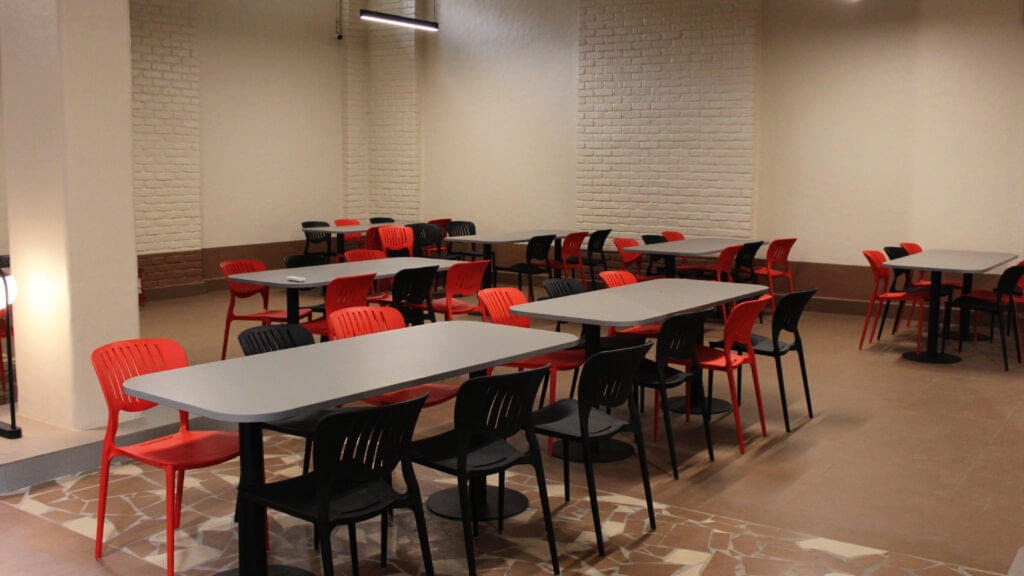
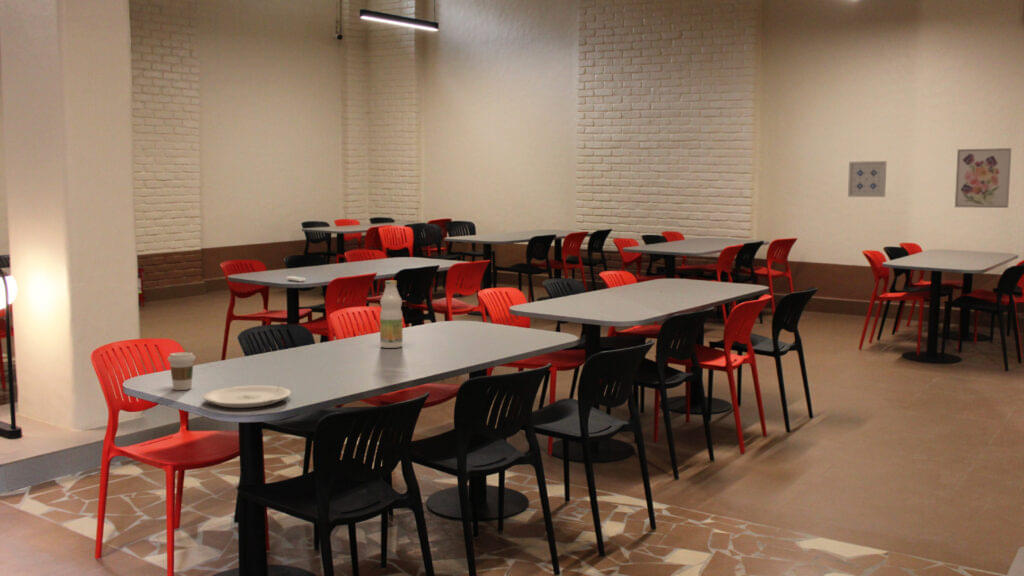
+ wall art (867, 179)
+ coffee cup (181, 370)
+ plate (247, 397)
+ bottle (391, 313)
+ wall art (982, 178)
